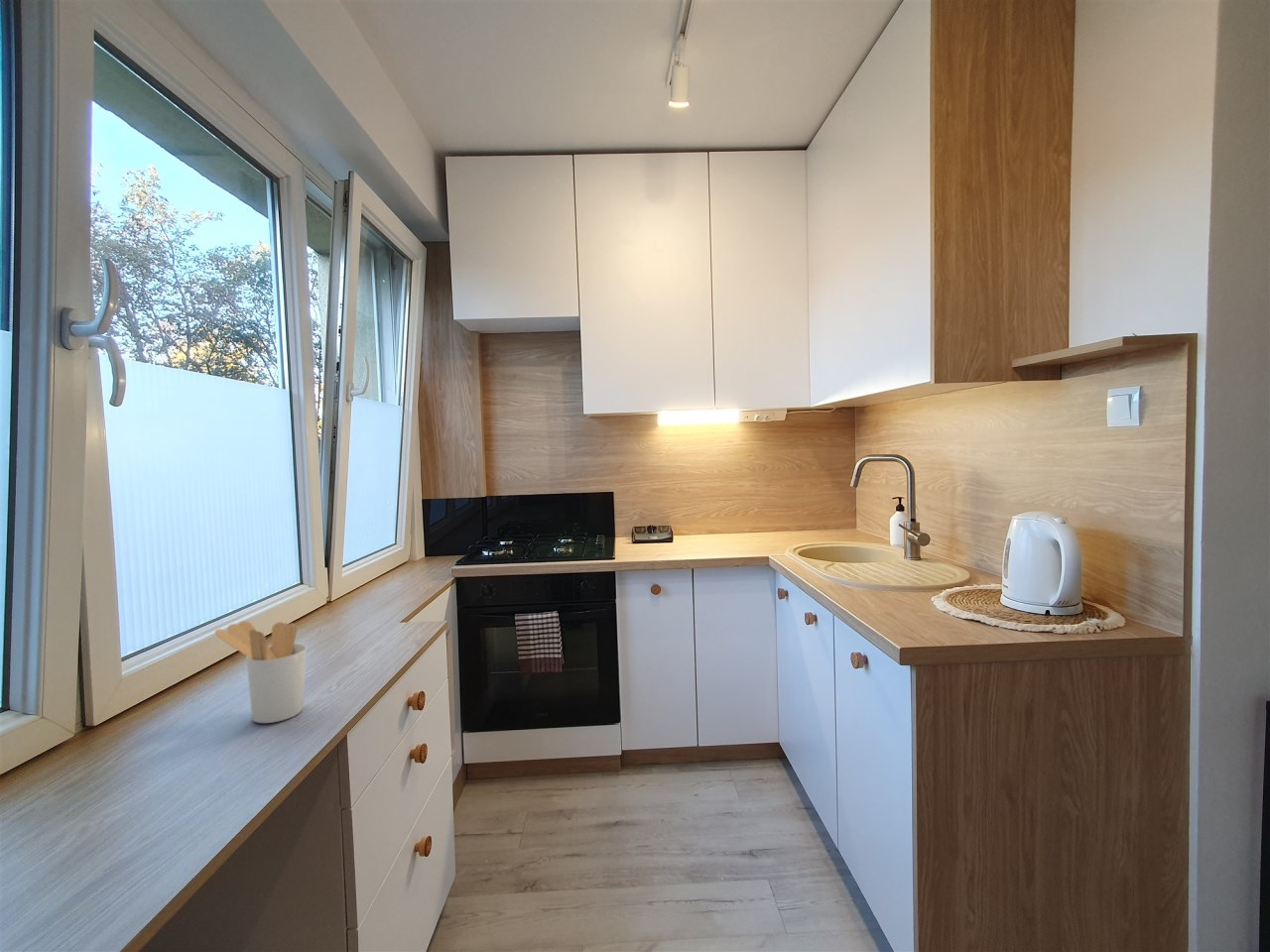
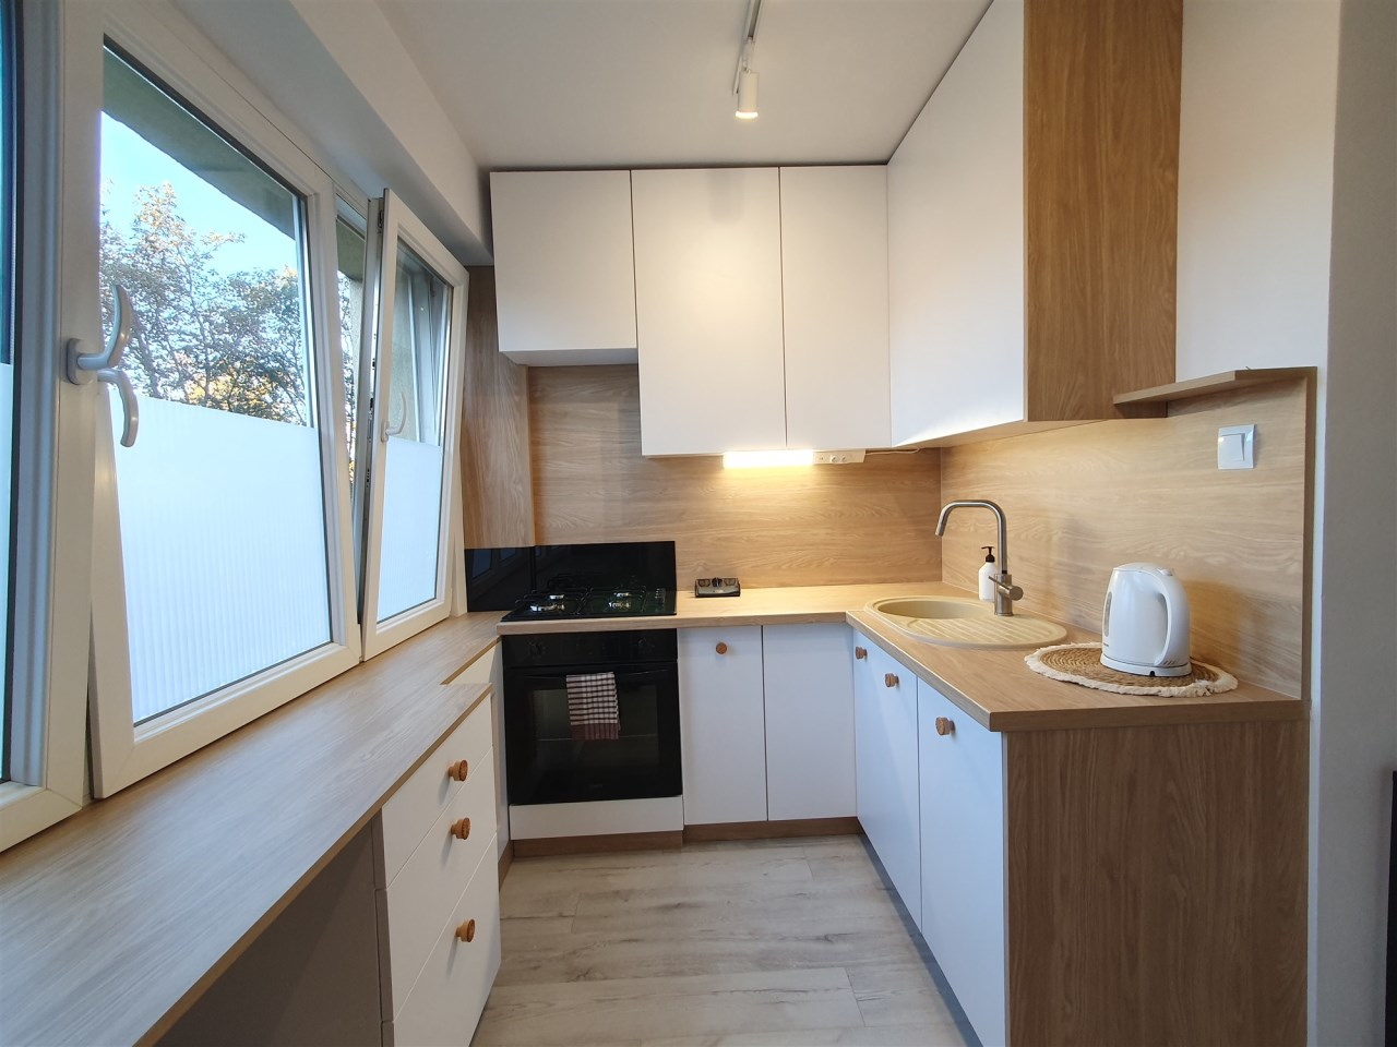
- utensil holder (263, 666)
